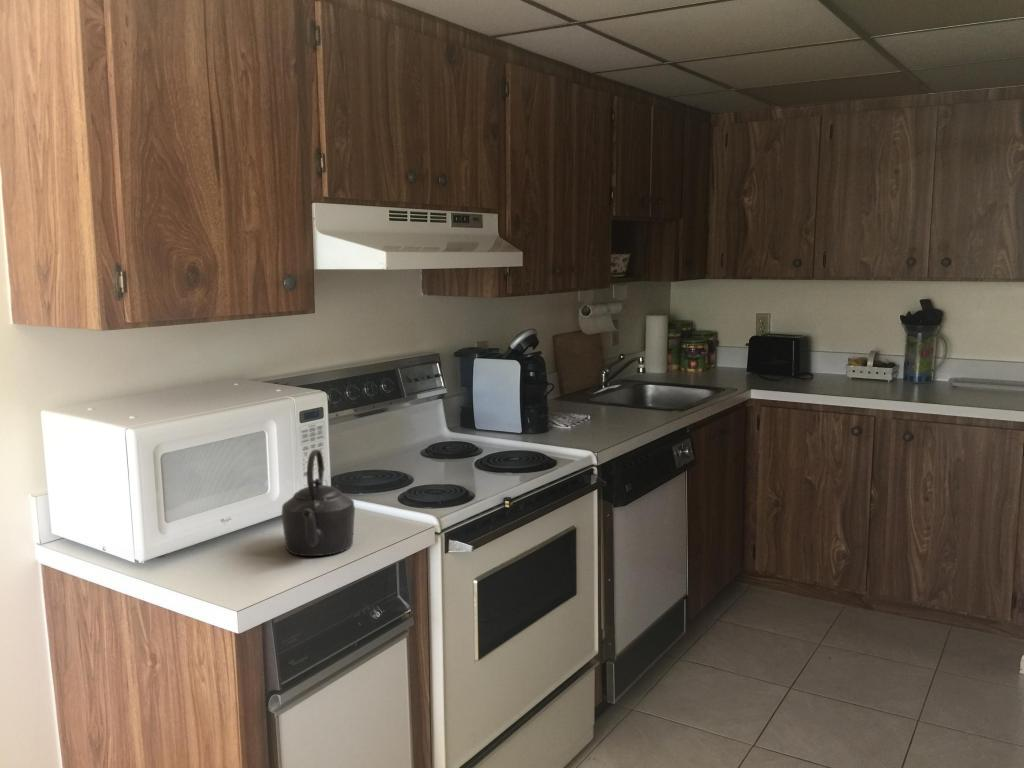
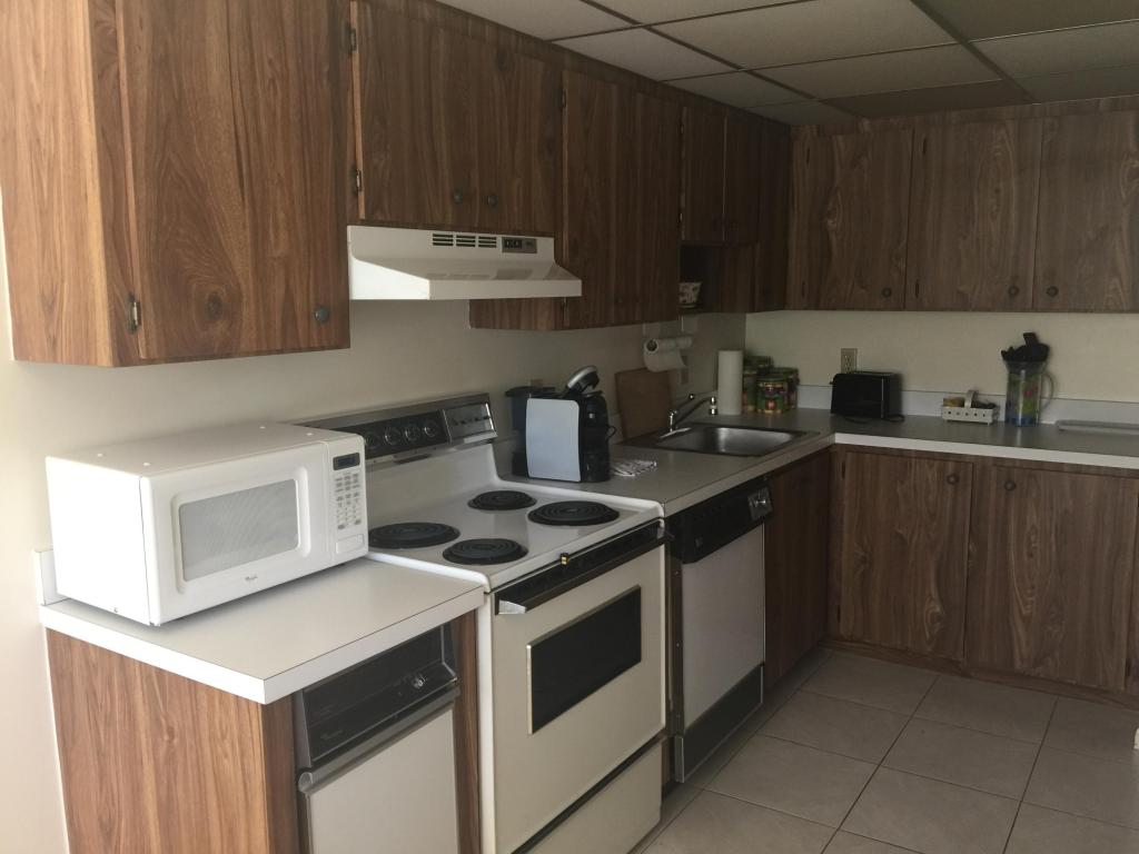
- kettle (315, 503)
